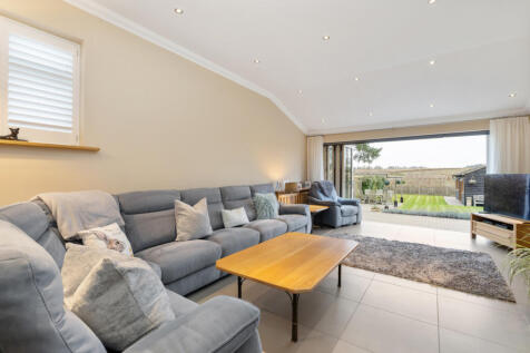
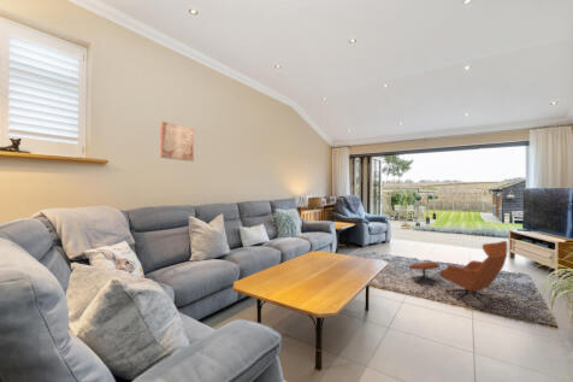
+ lounge chair (450, 265)
+ wall art (177, 142)
